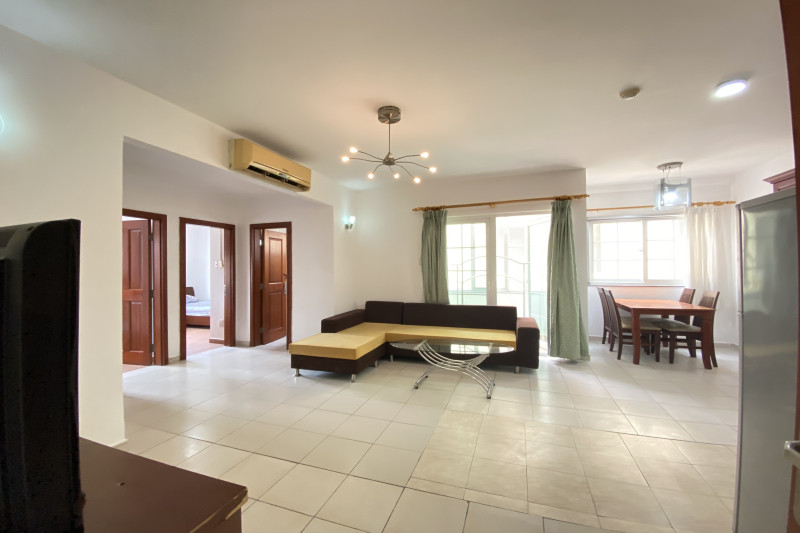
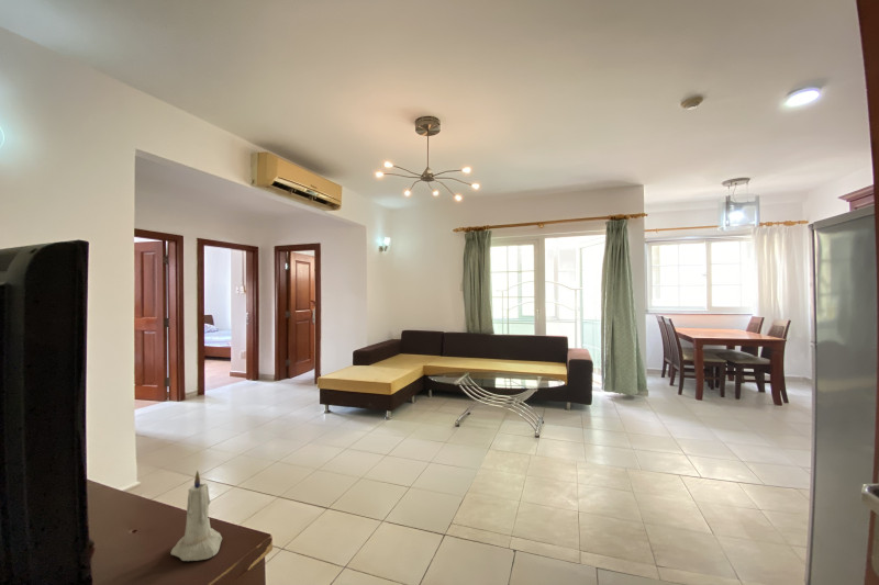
+ candle (199, 509)
